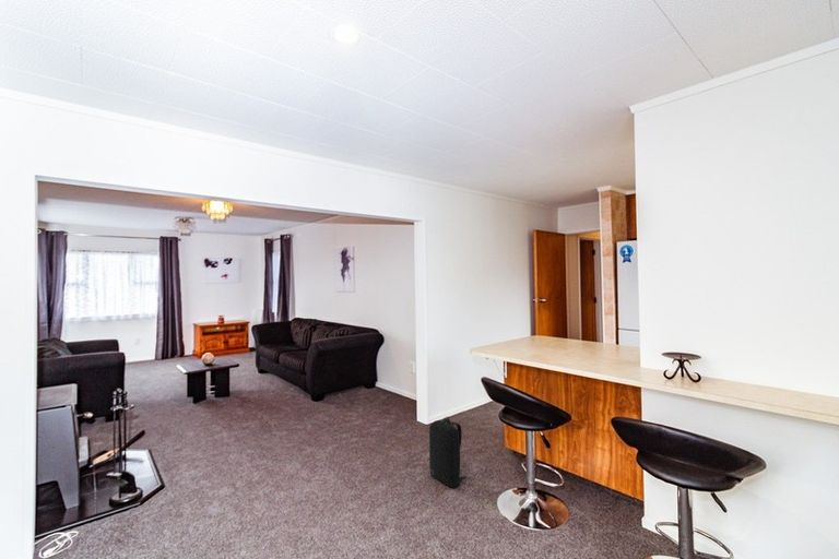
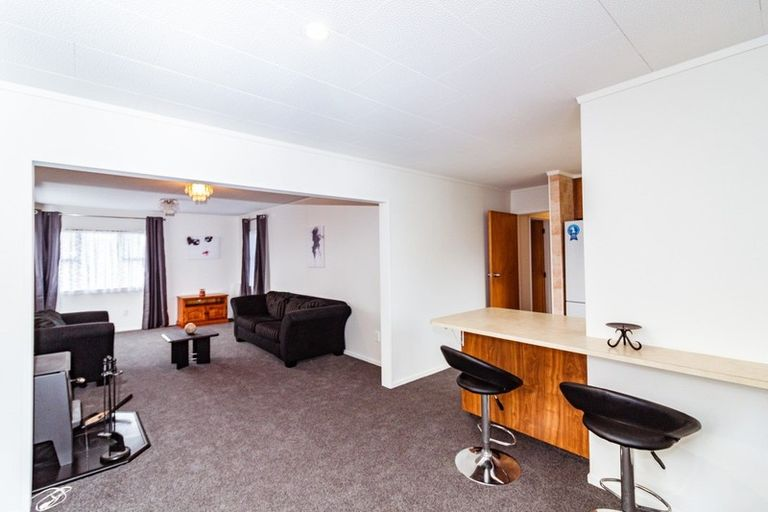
- backpack (449, 447)
